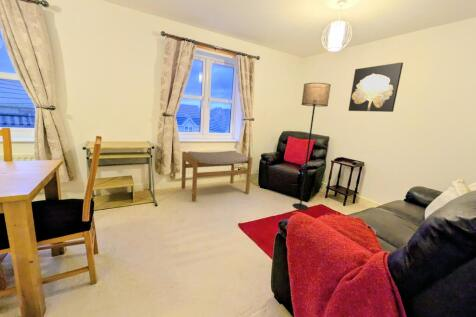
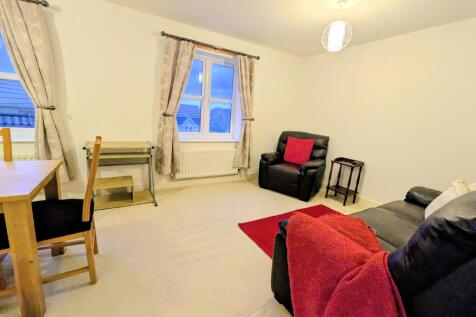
- wall art (373, 89)
- footstool (216, 172)
- floor lamp (308, 149)
